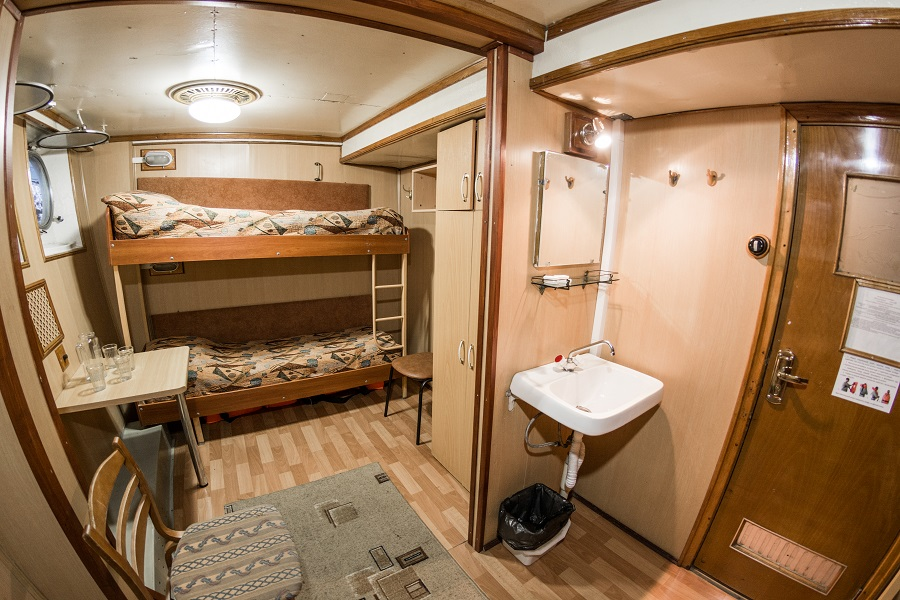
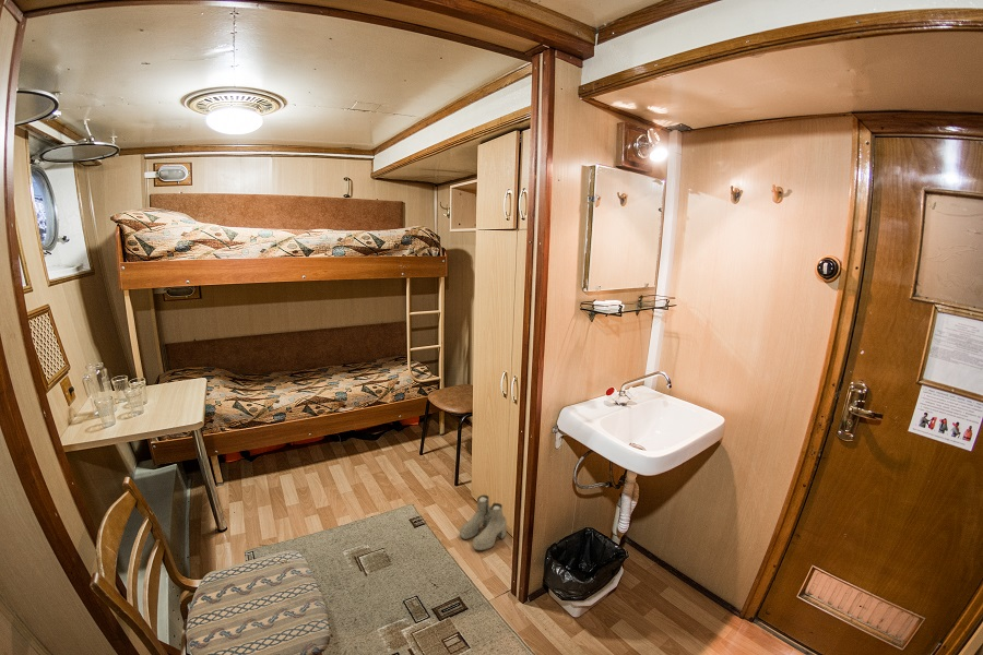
+ boots (484, 520)
